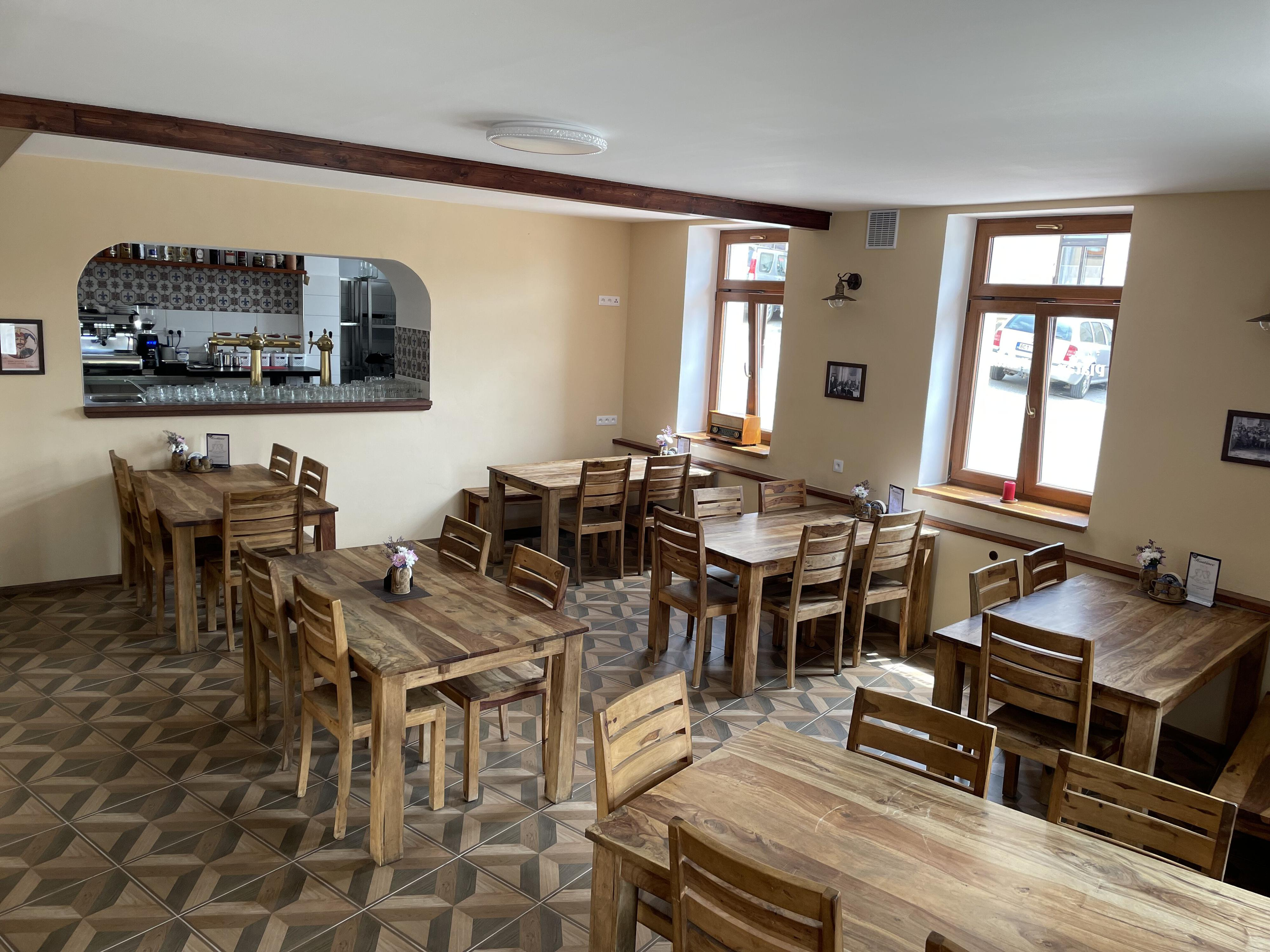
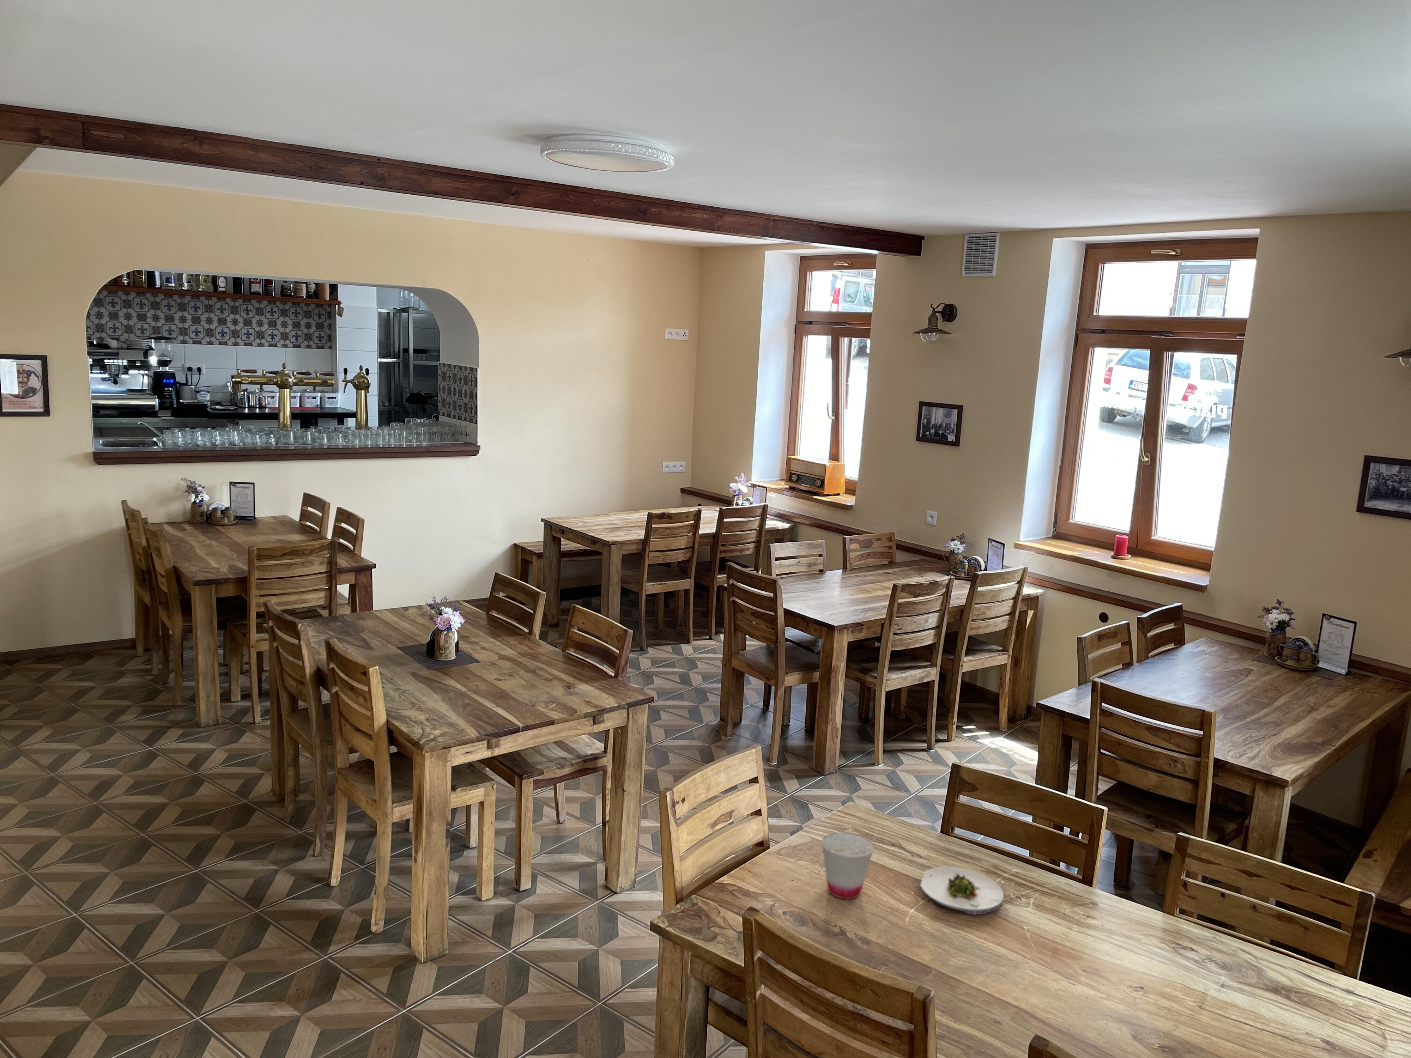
+ salad plate (962, 885)
+ cup (845, 868)
